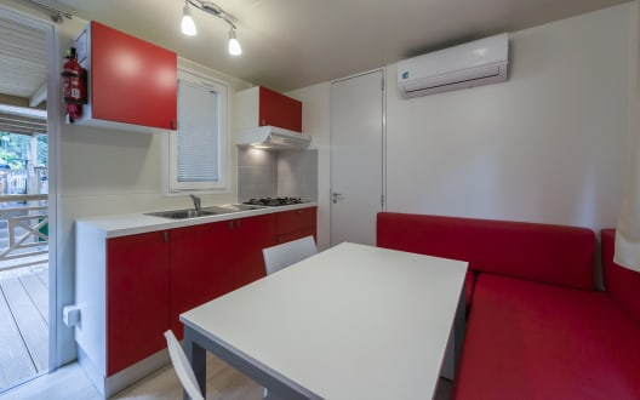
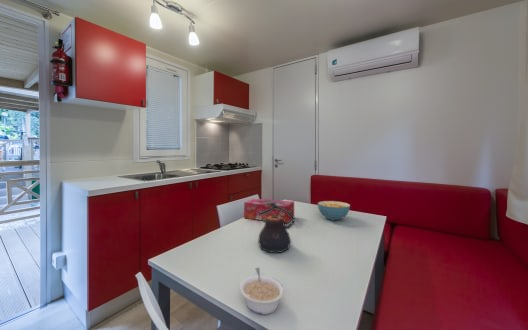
+ tissue box (269, 208)
+ legume (260, 292)
+ teapot (275, 224)
+ cereal bowl (333, 211)
